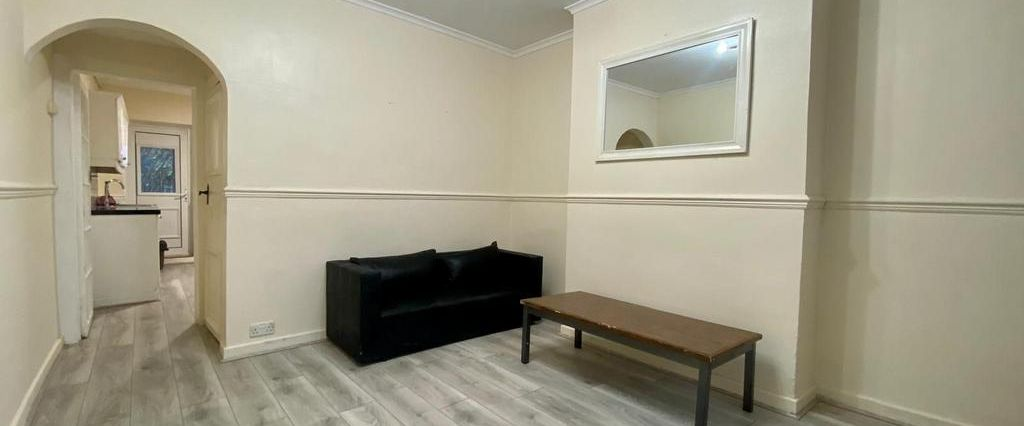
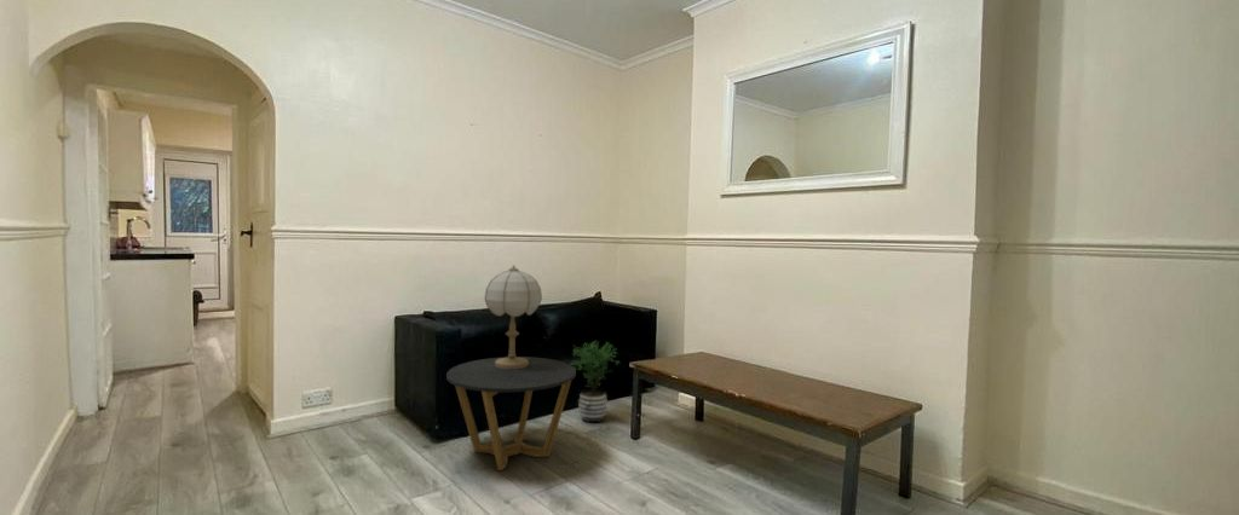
+ potted plant (592, 380)
+ side table (520, 415)
+ table lamp (513, 314)
